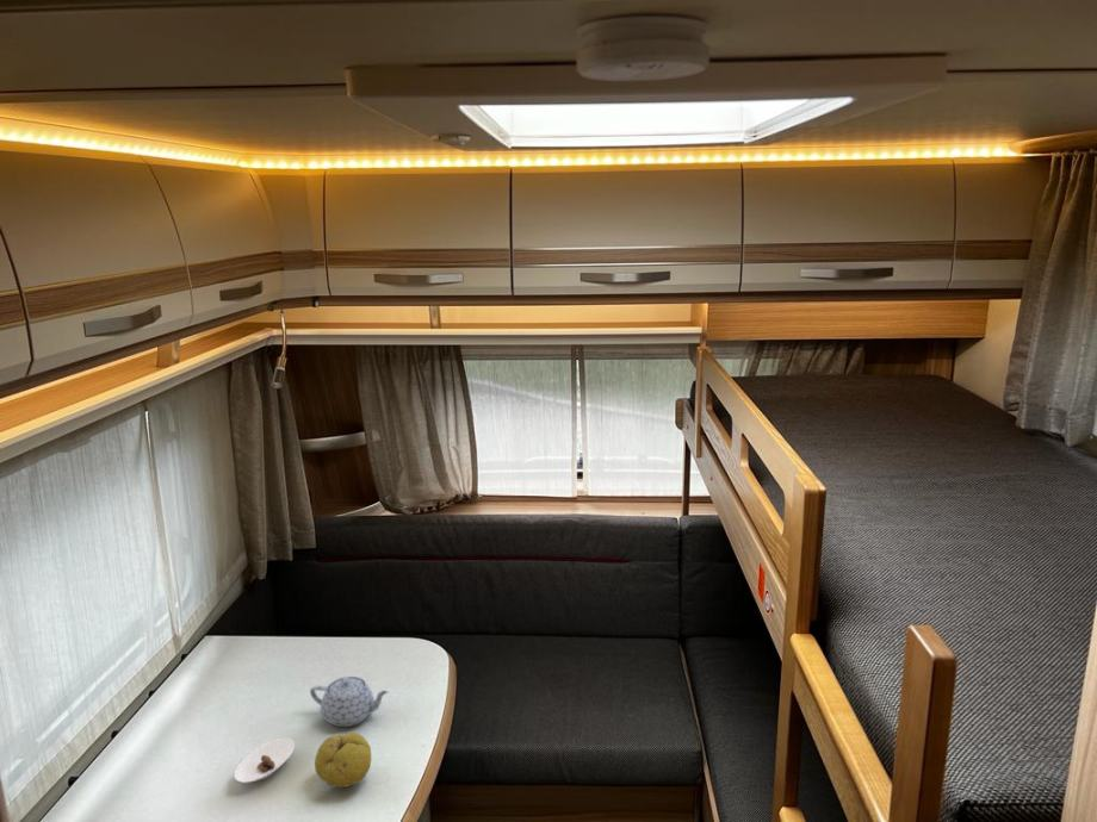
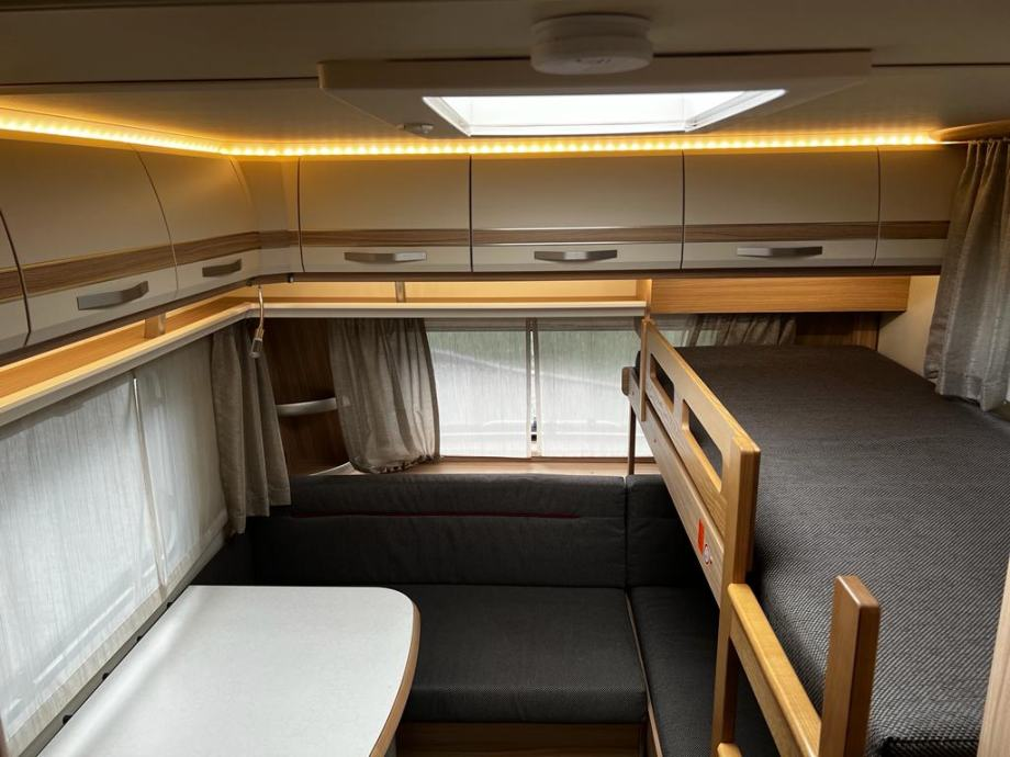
- teapot (349, 697)
- saucer (265, 762)
- fruit (345, 760)
